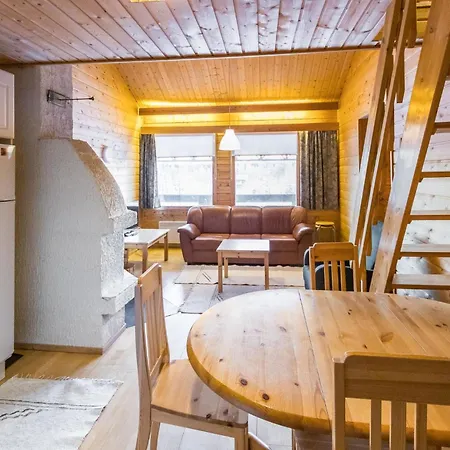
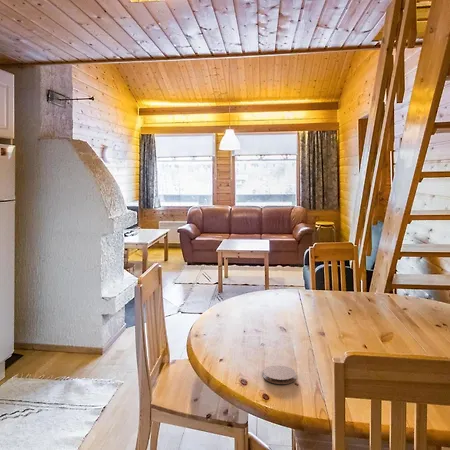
+ coaster (279, 374)
